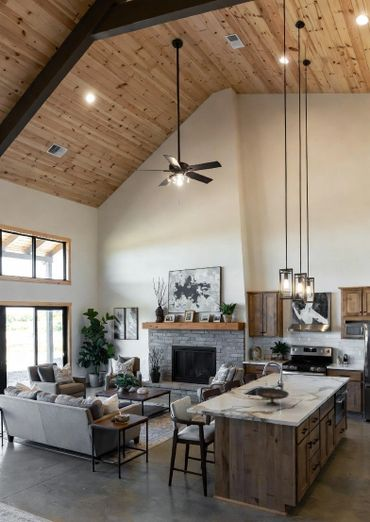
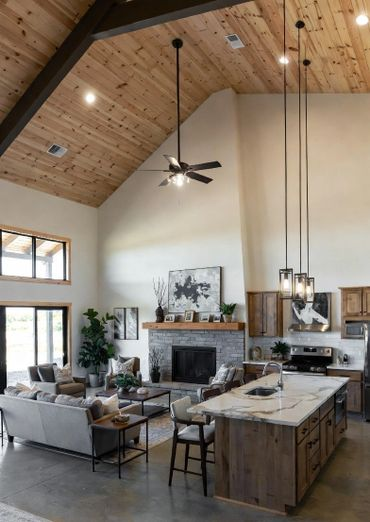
- decorative bowl (272, 397)
